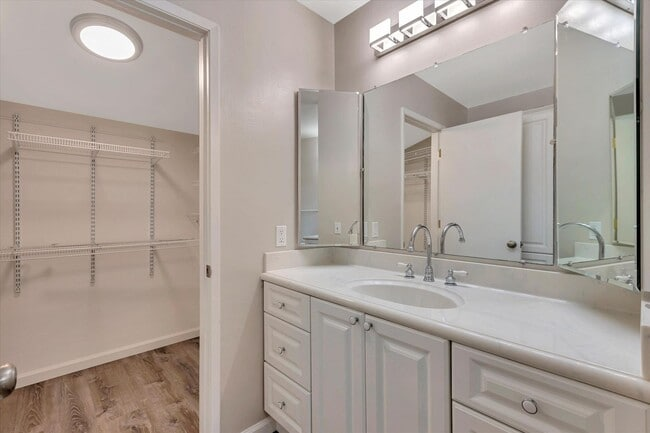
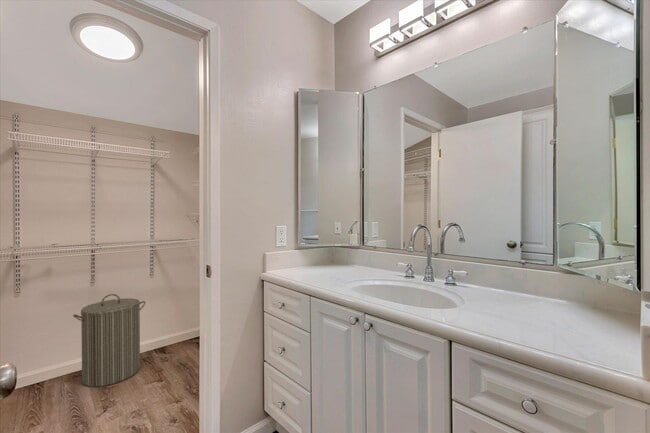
+ laundry hamper (112, 333)
